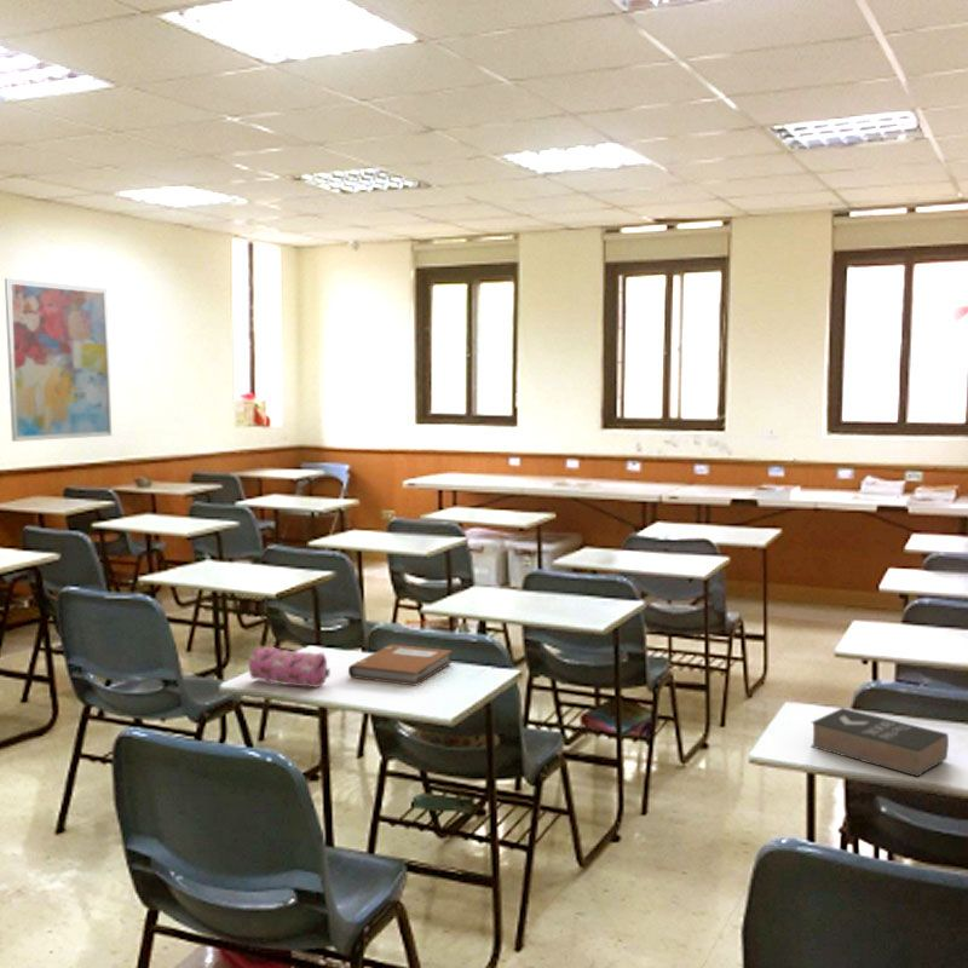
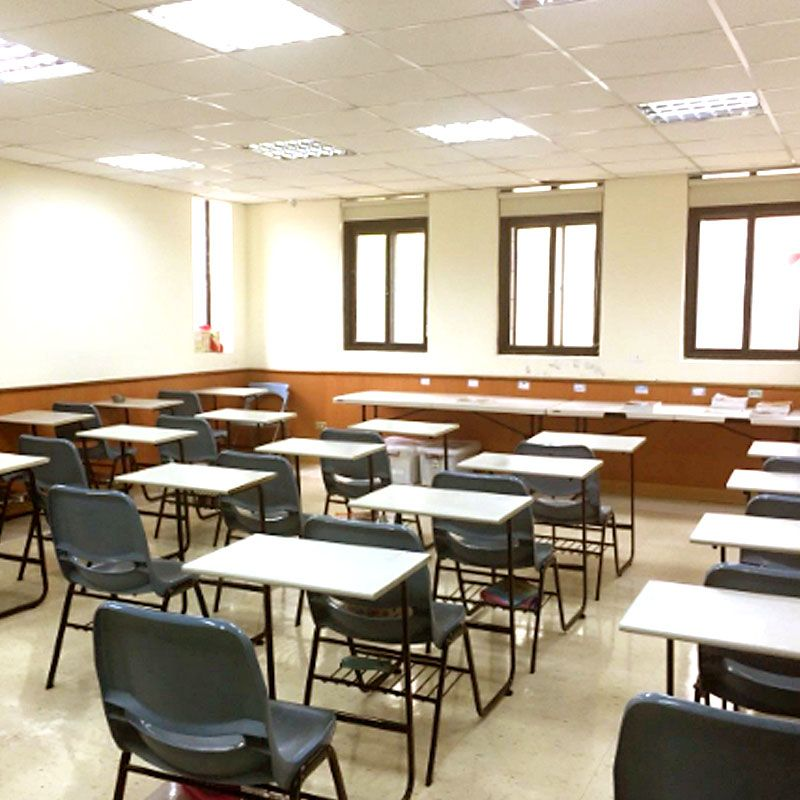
- pencil case (288, 666)
- wall art (60, 361)
- notebook (402, 662)
- book (877, 739)
